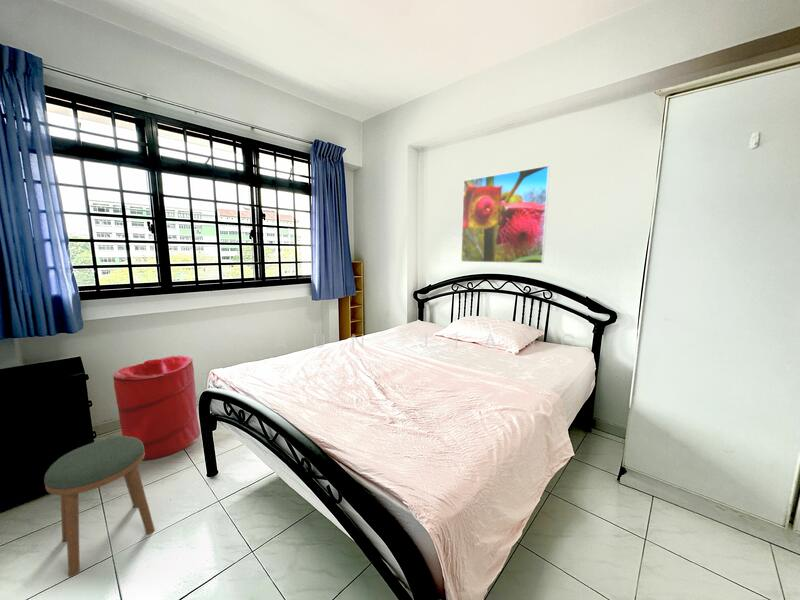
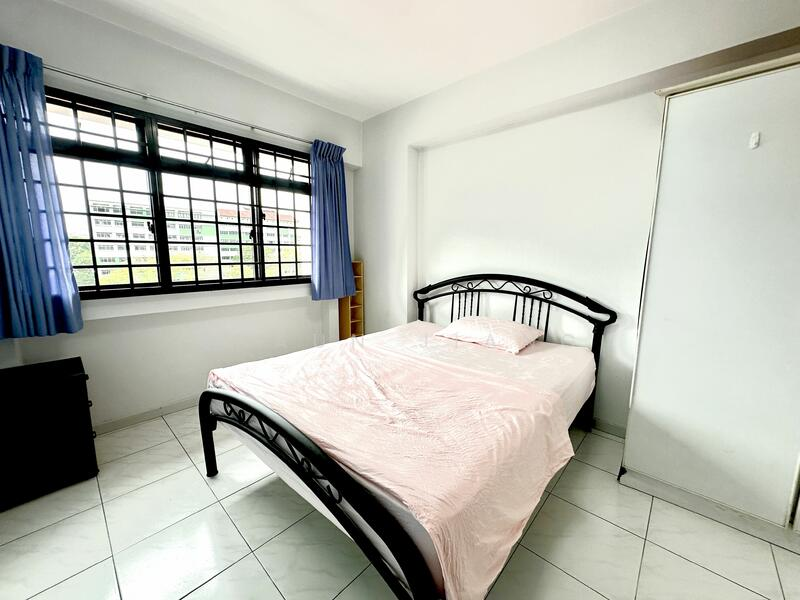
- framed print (500, 219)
- stool (100, 486)
- laundry hamper (159, 402)
